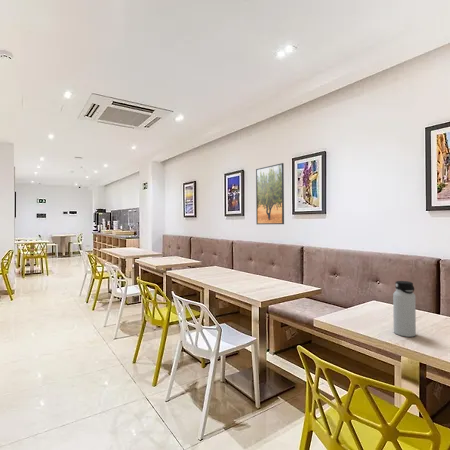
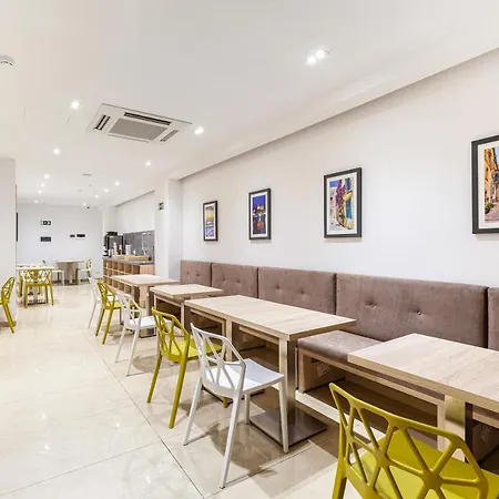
- water bottle (404, 307)
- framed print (269, 195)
